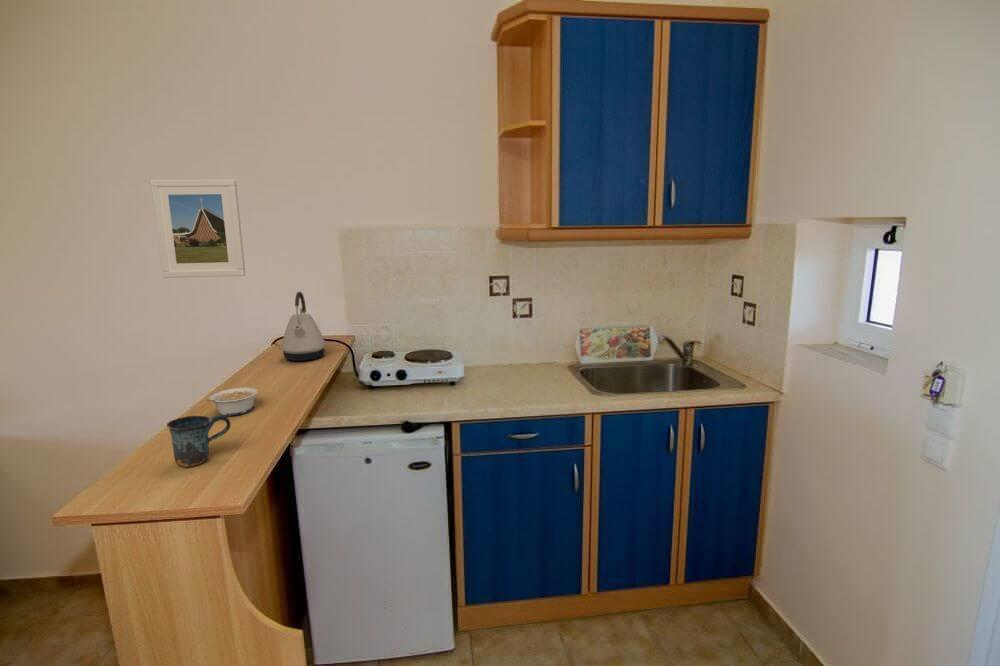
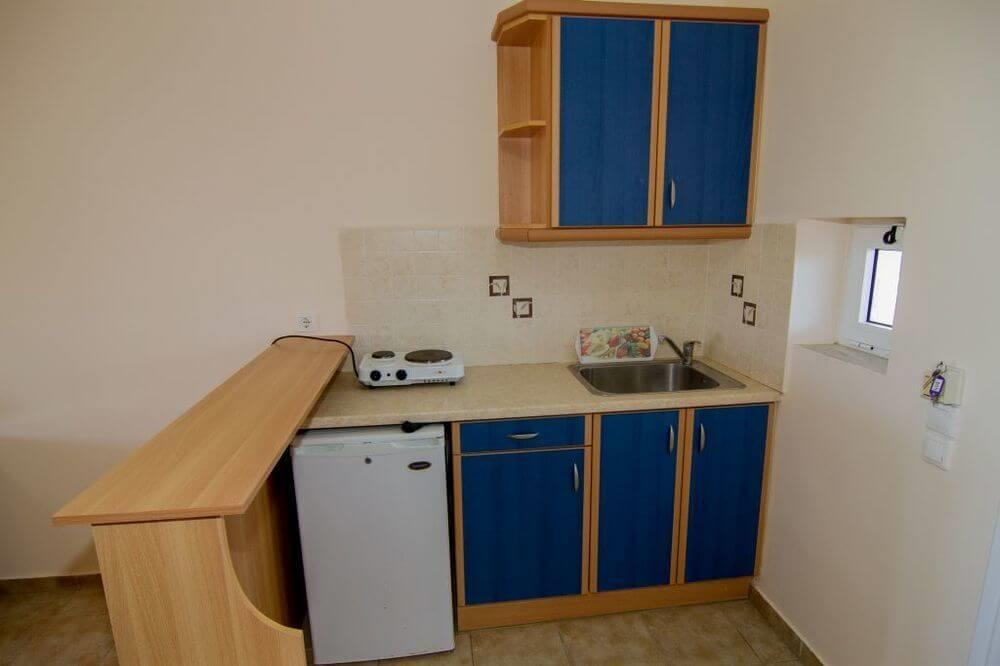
- kettle (301, 325)
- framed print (199, 229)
- legume (234, 401)
- mug (198, 440)
